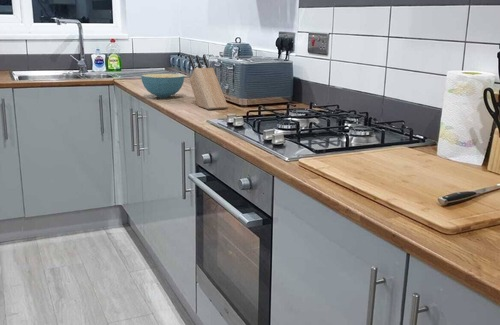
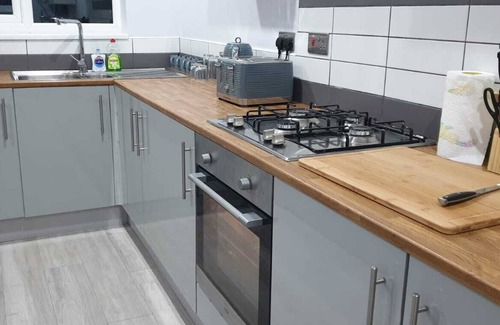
- cereal bowl (163, 86)
- knife block (206, 80)
